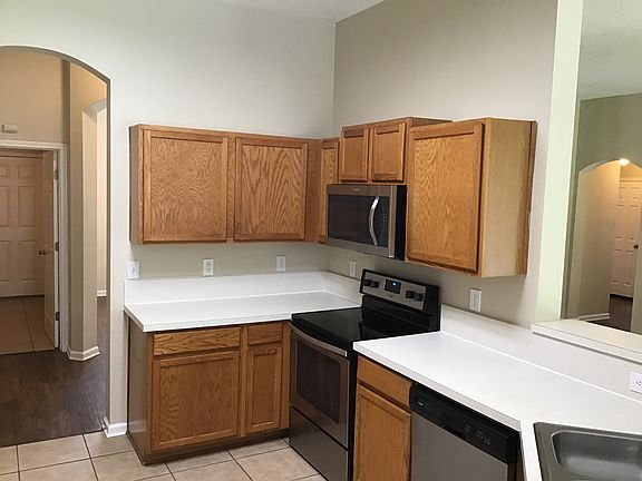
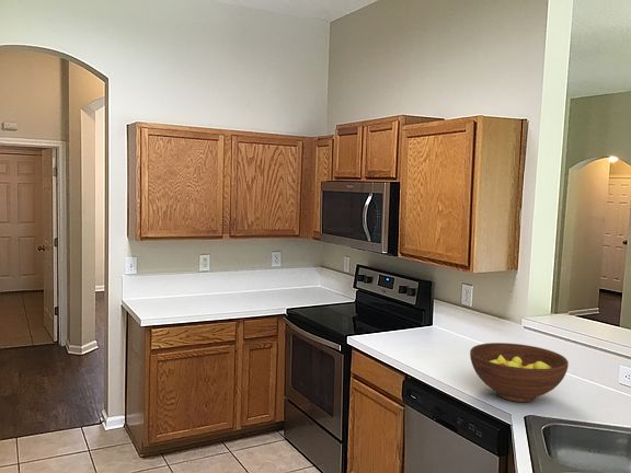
+ fruit bowl (516, 376)
